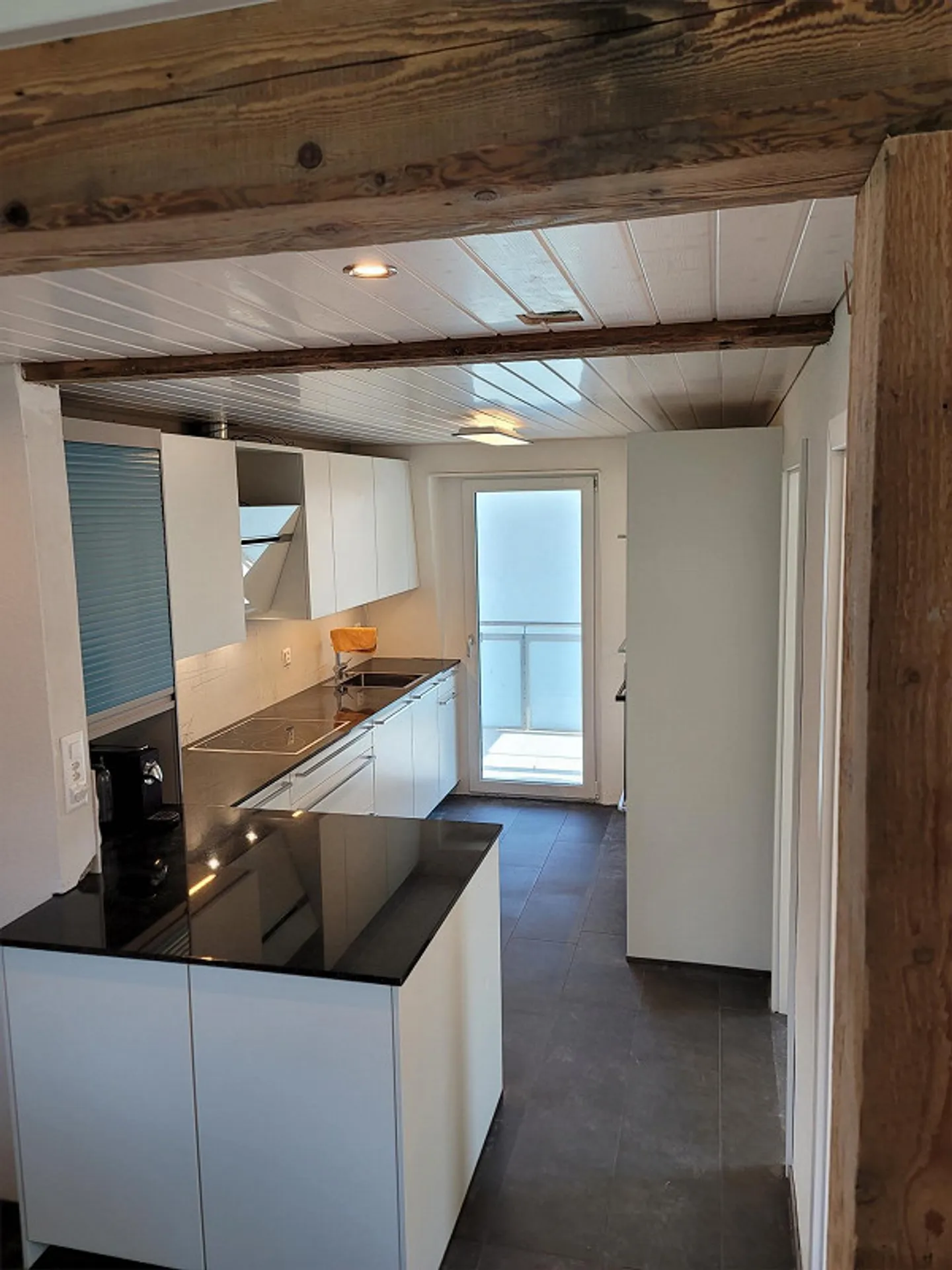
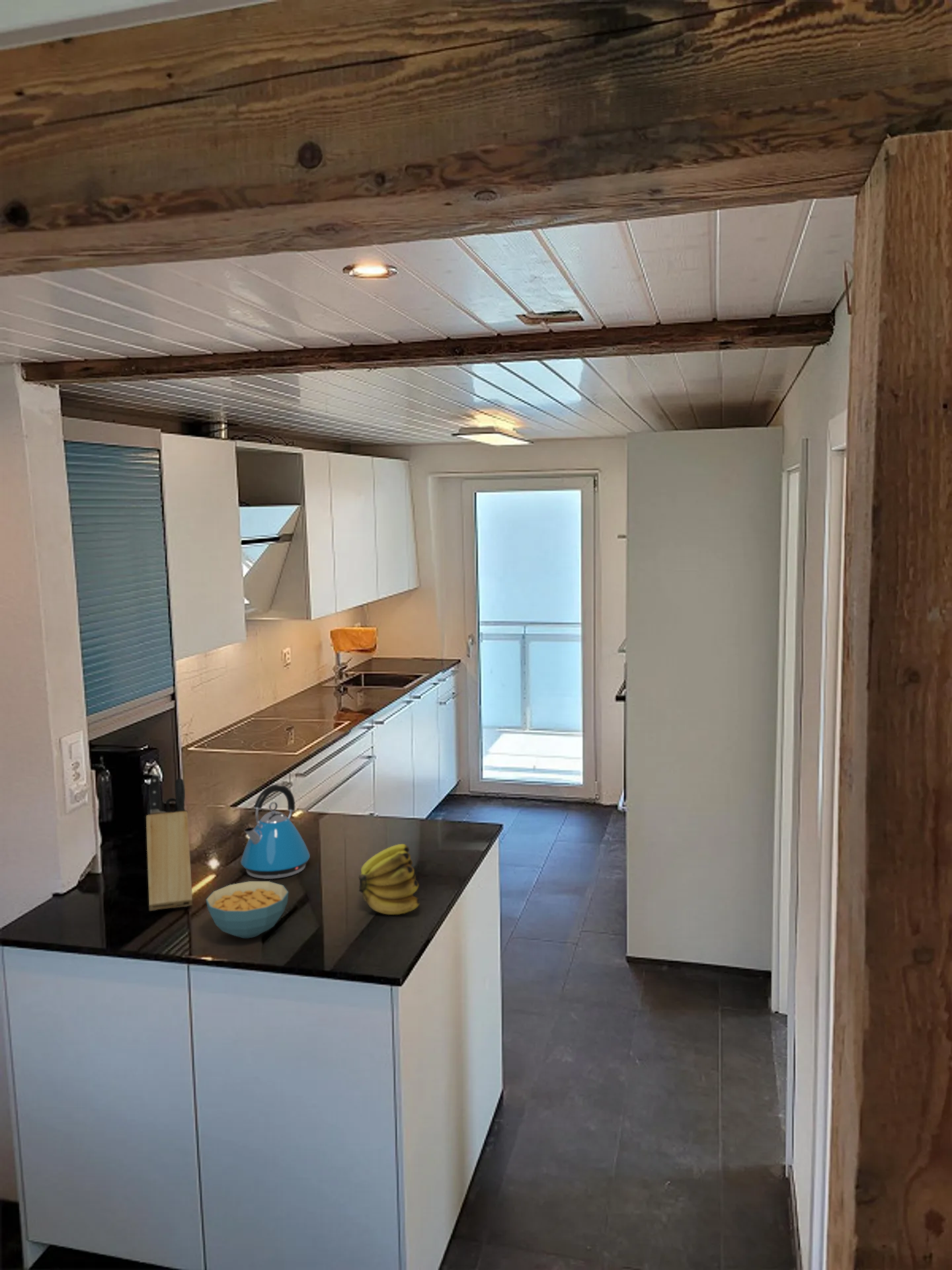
+ banana (387, 879)
+ kettle (276, 826)
+ knife block (167, 836)
+ cereal bowl (248, 914)
